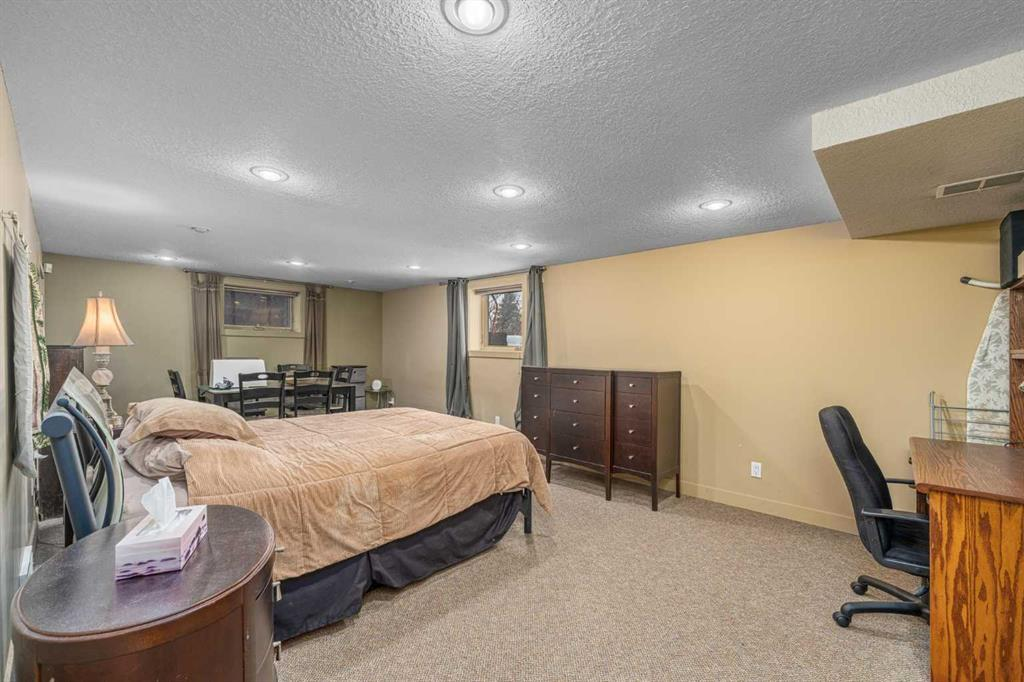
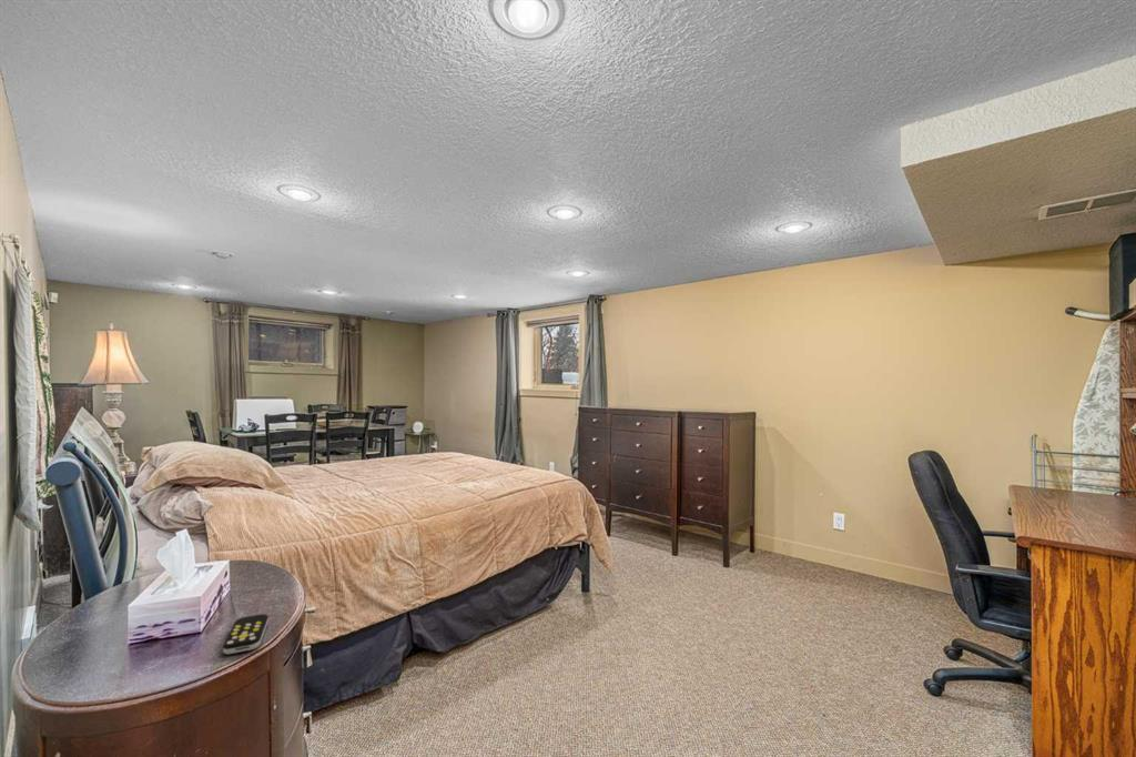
+ remote control (246, 632)
